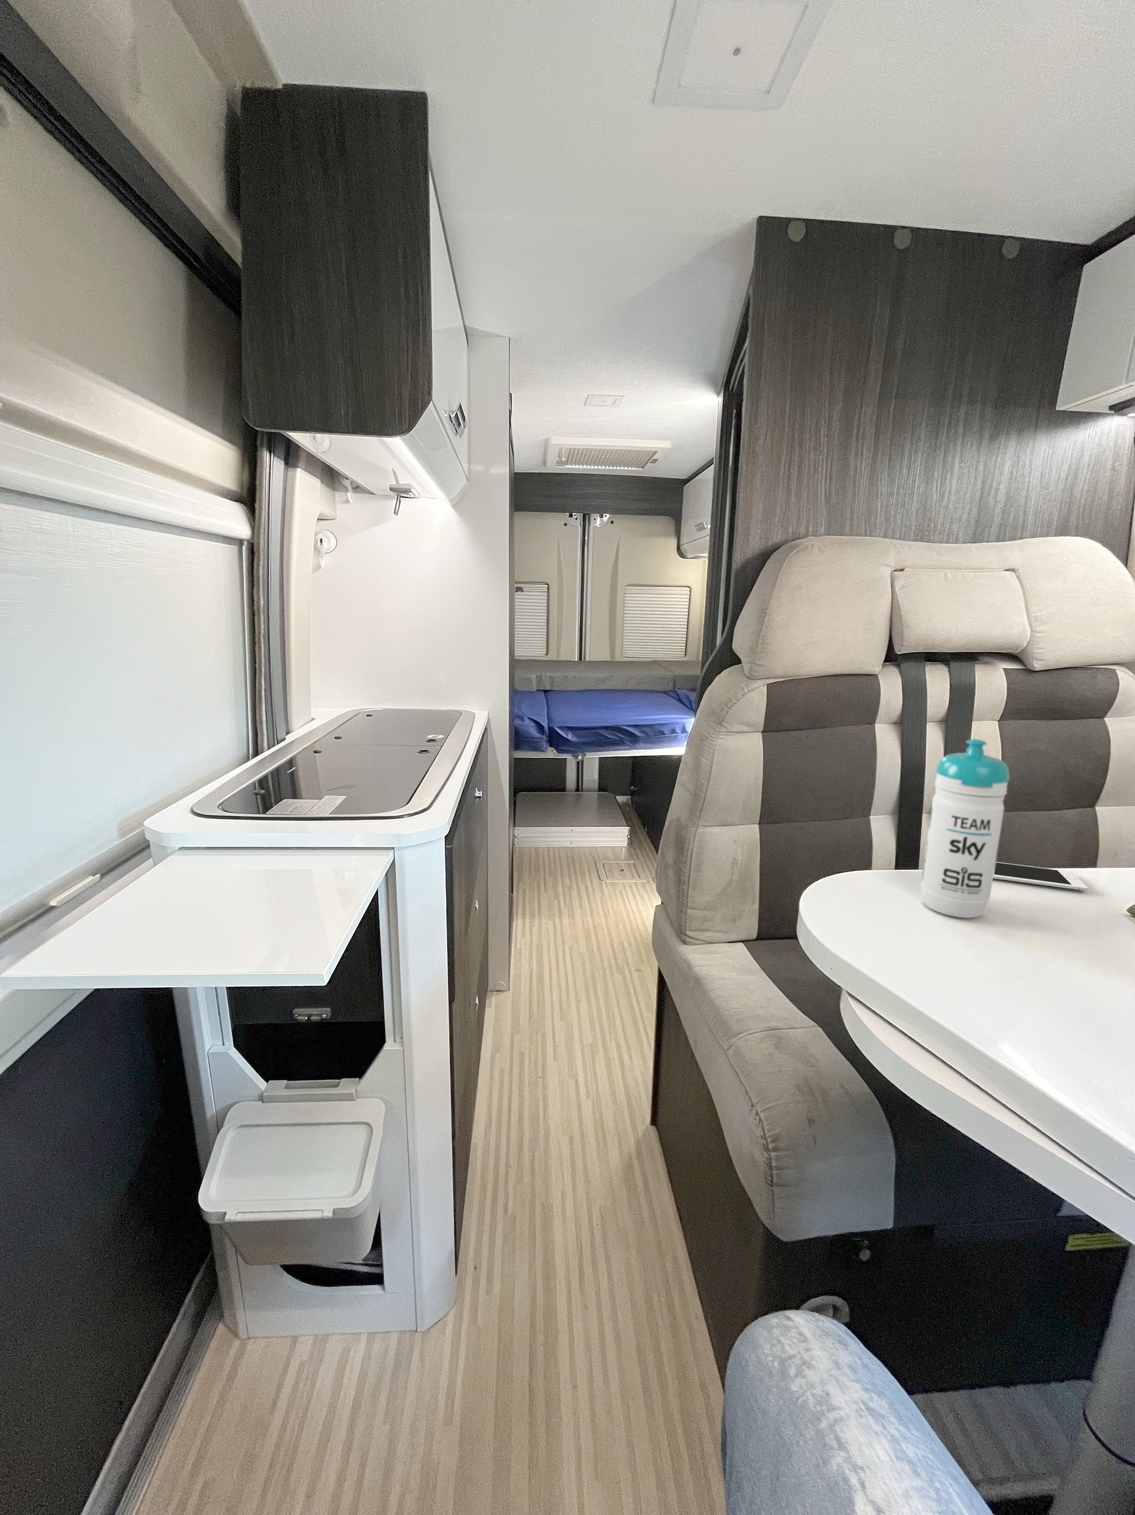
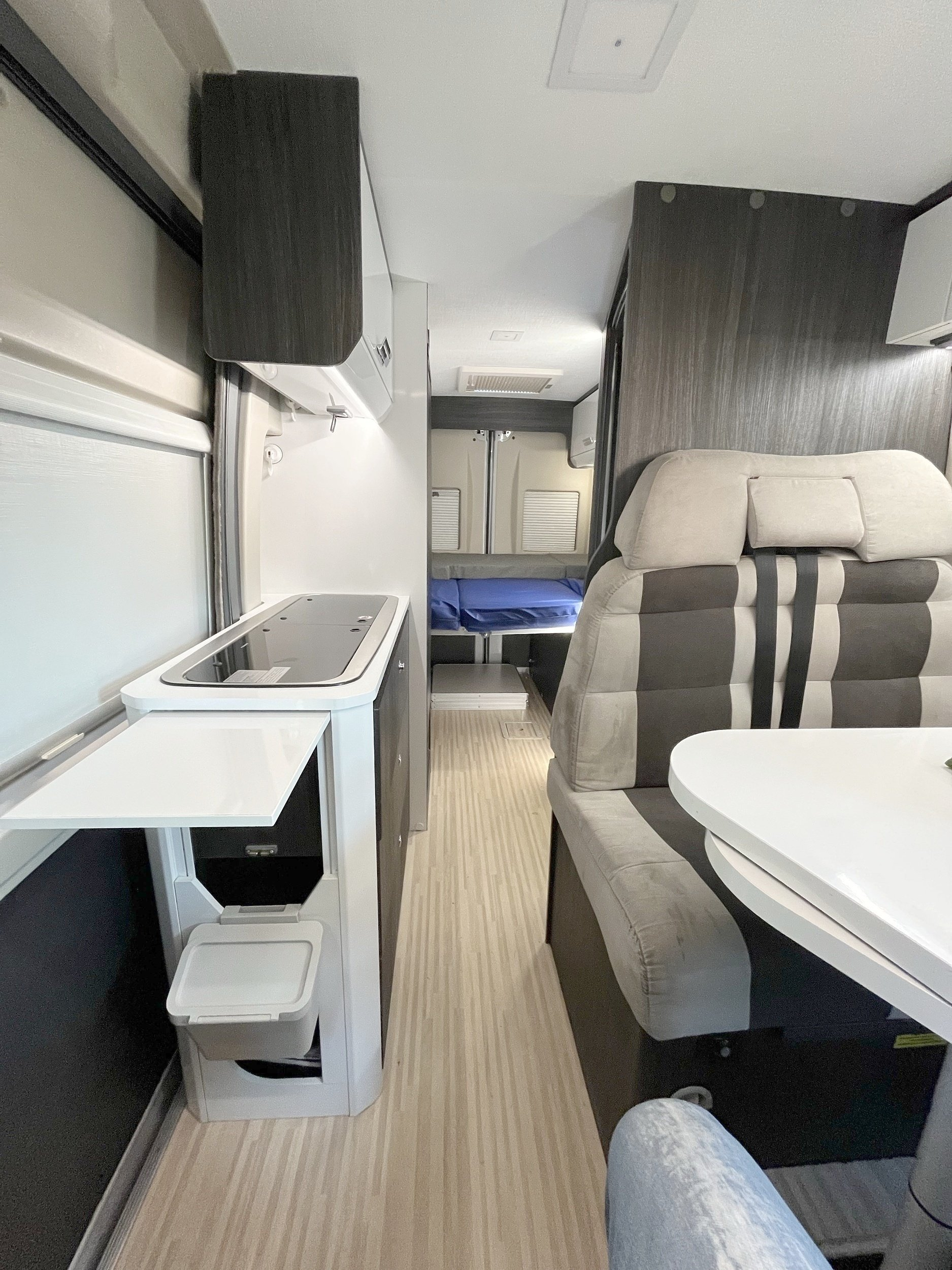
- water bottle (963, 825)
- cell phone (1021, 873)
